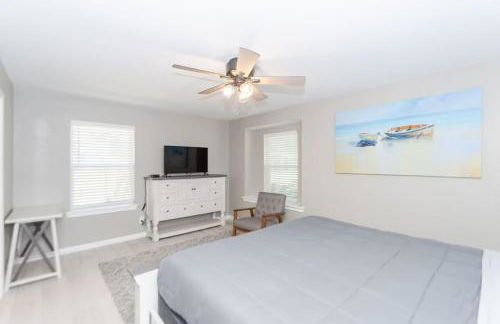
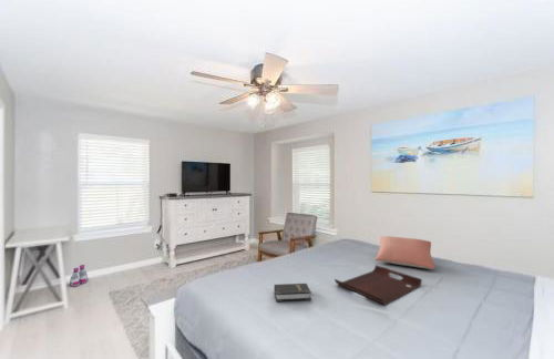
+ boots (79, 274)
+ serving tray (378, 283)
+ pillow (403, 250)
+ hardback book (291, 291)
